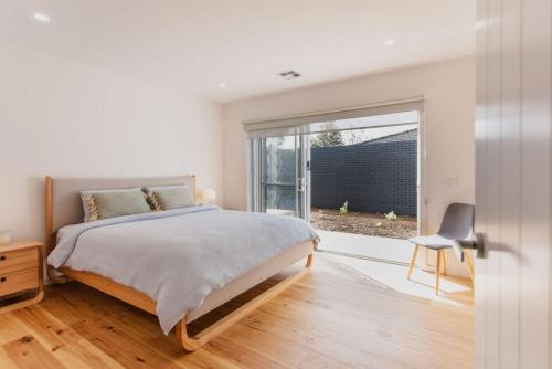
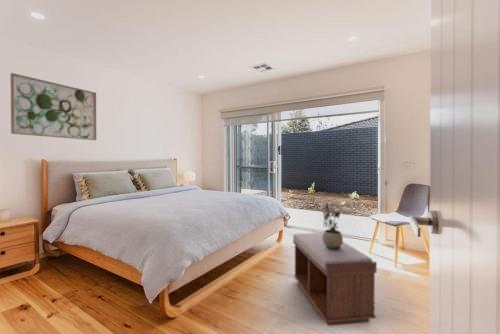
+ wall art (59, 110)
+ potted plant (331, 225)
+ bench (327, 271)
